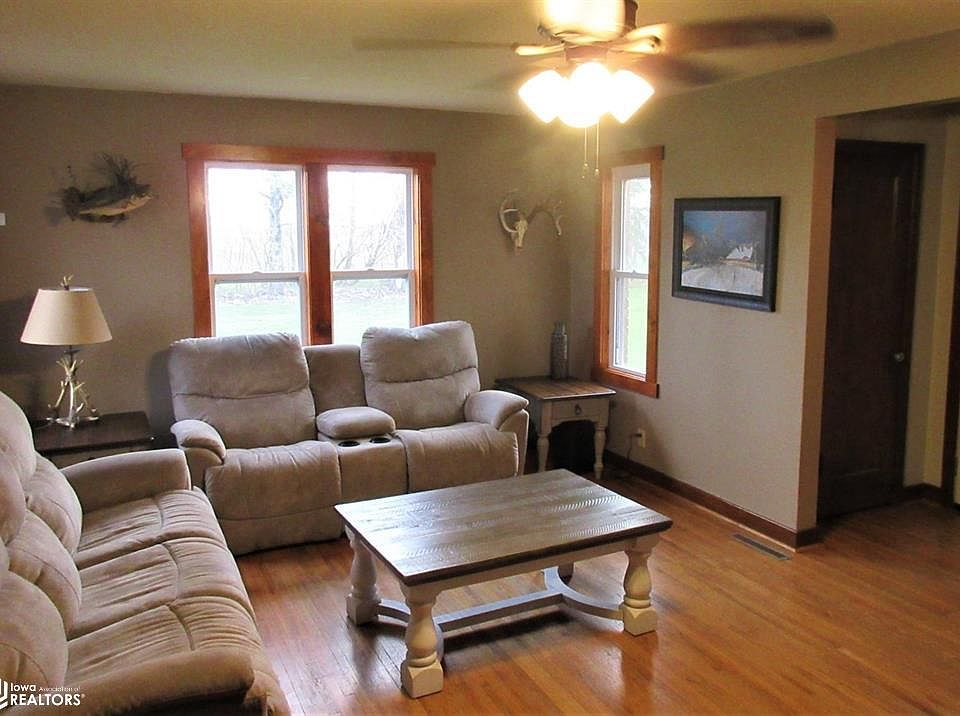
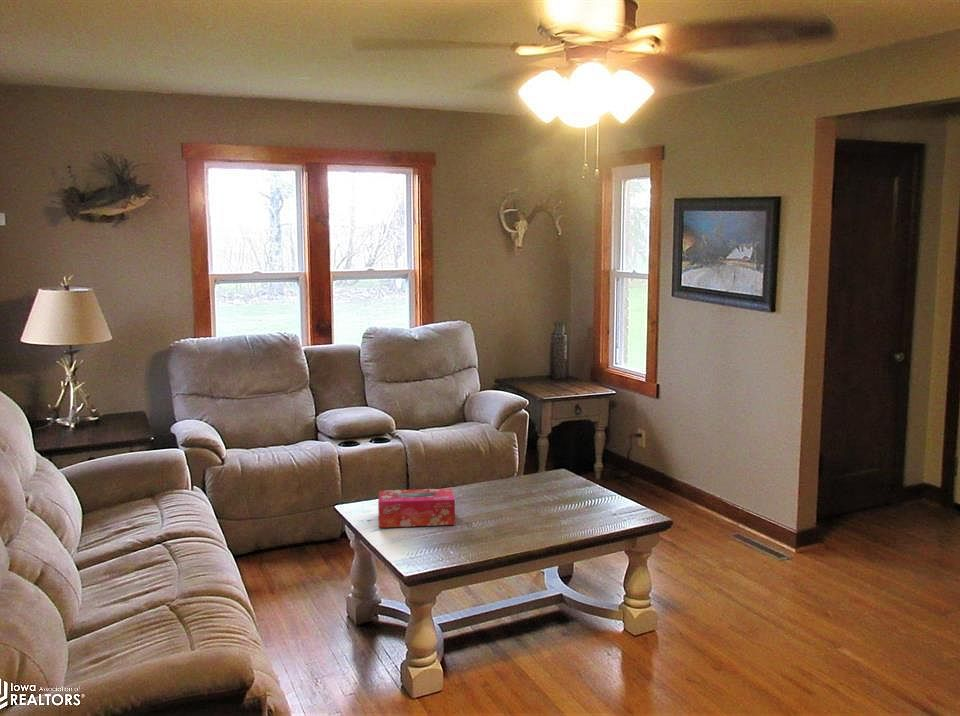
+ tissue box (416, 507)
